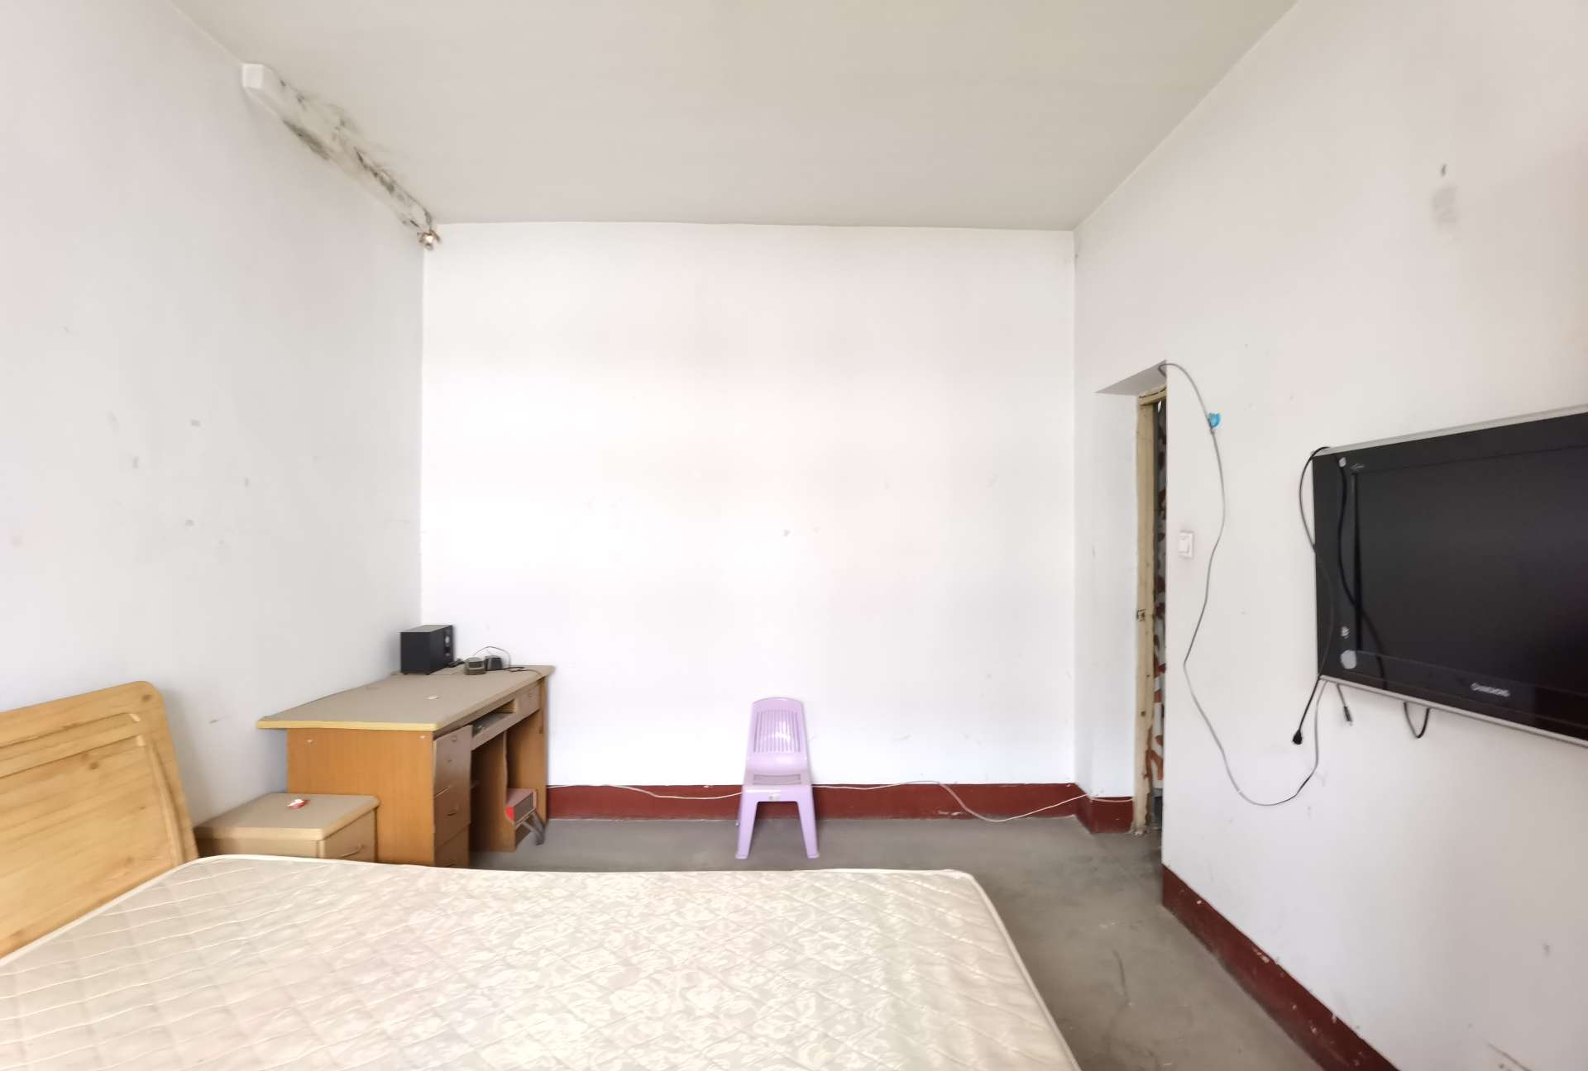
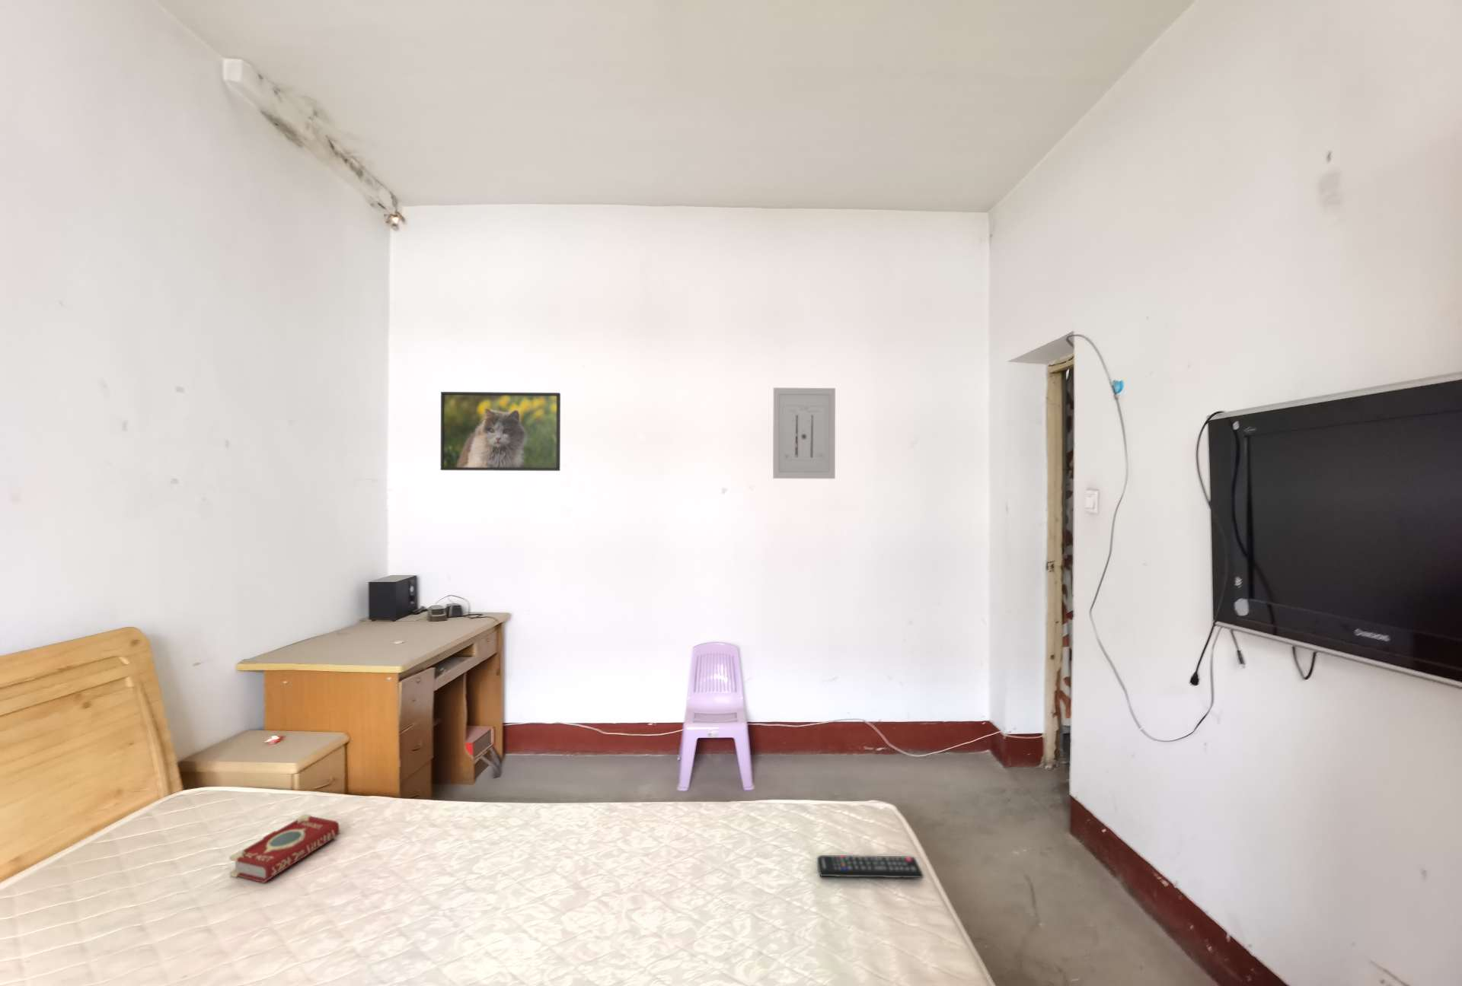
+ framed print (500, 431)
+ remote control (869, 867)
+ wall art (804, 432)
+ book (291, 842)
